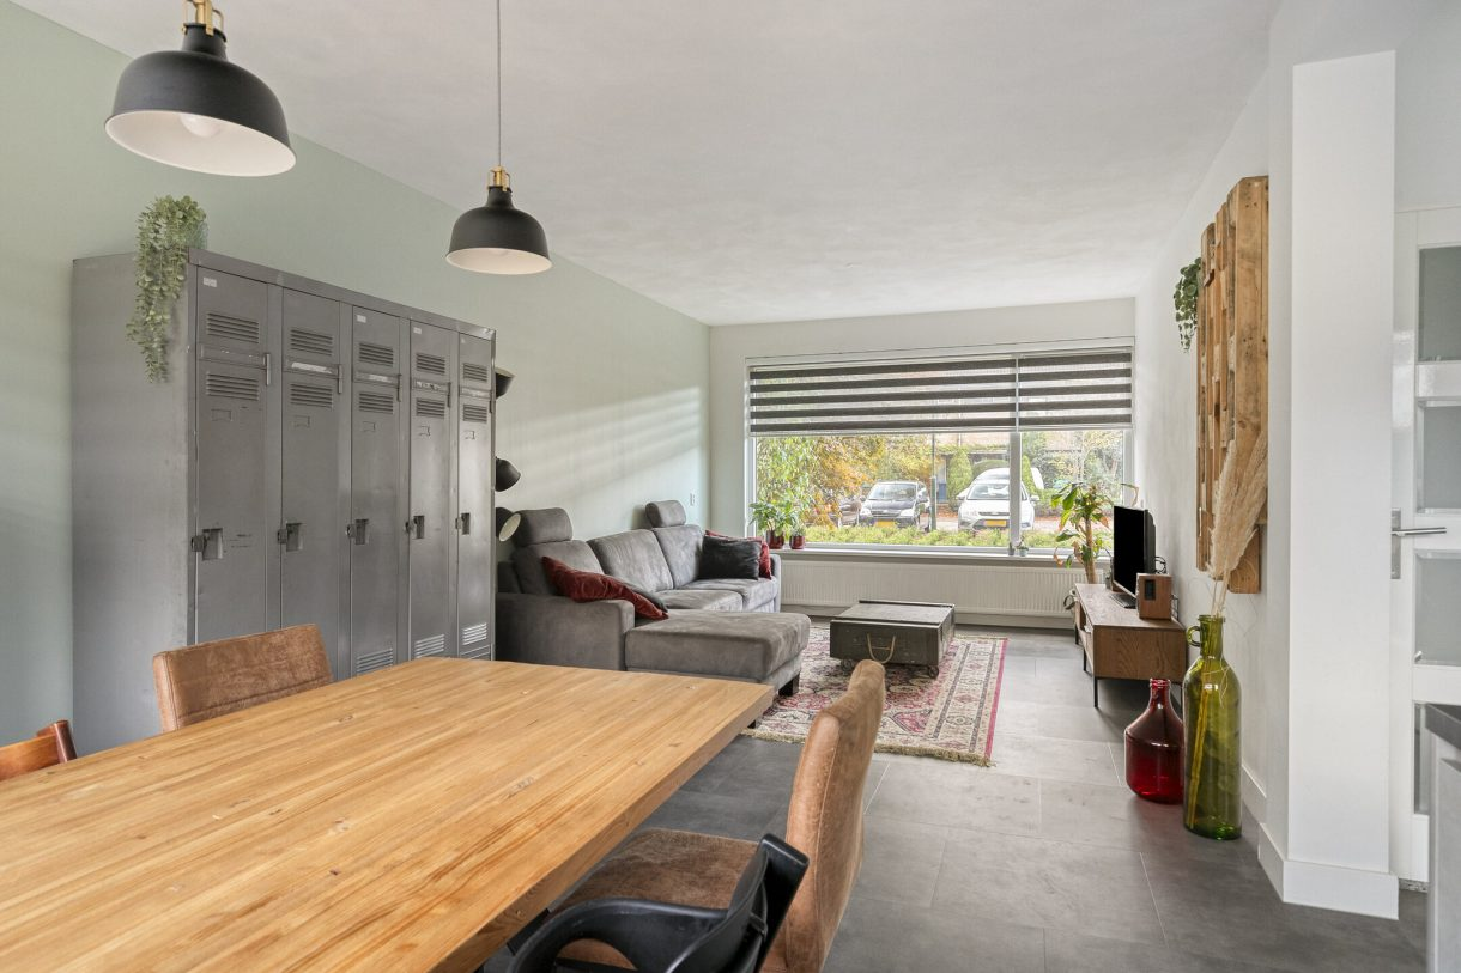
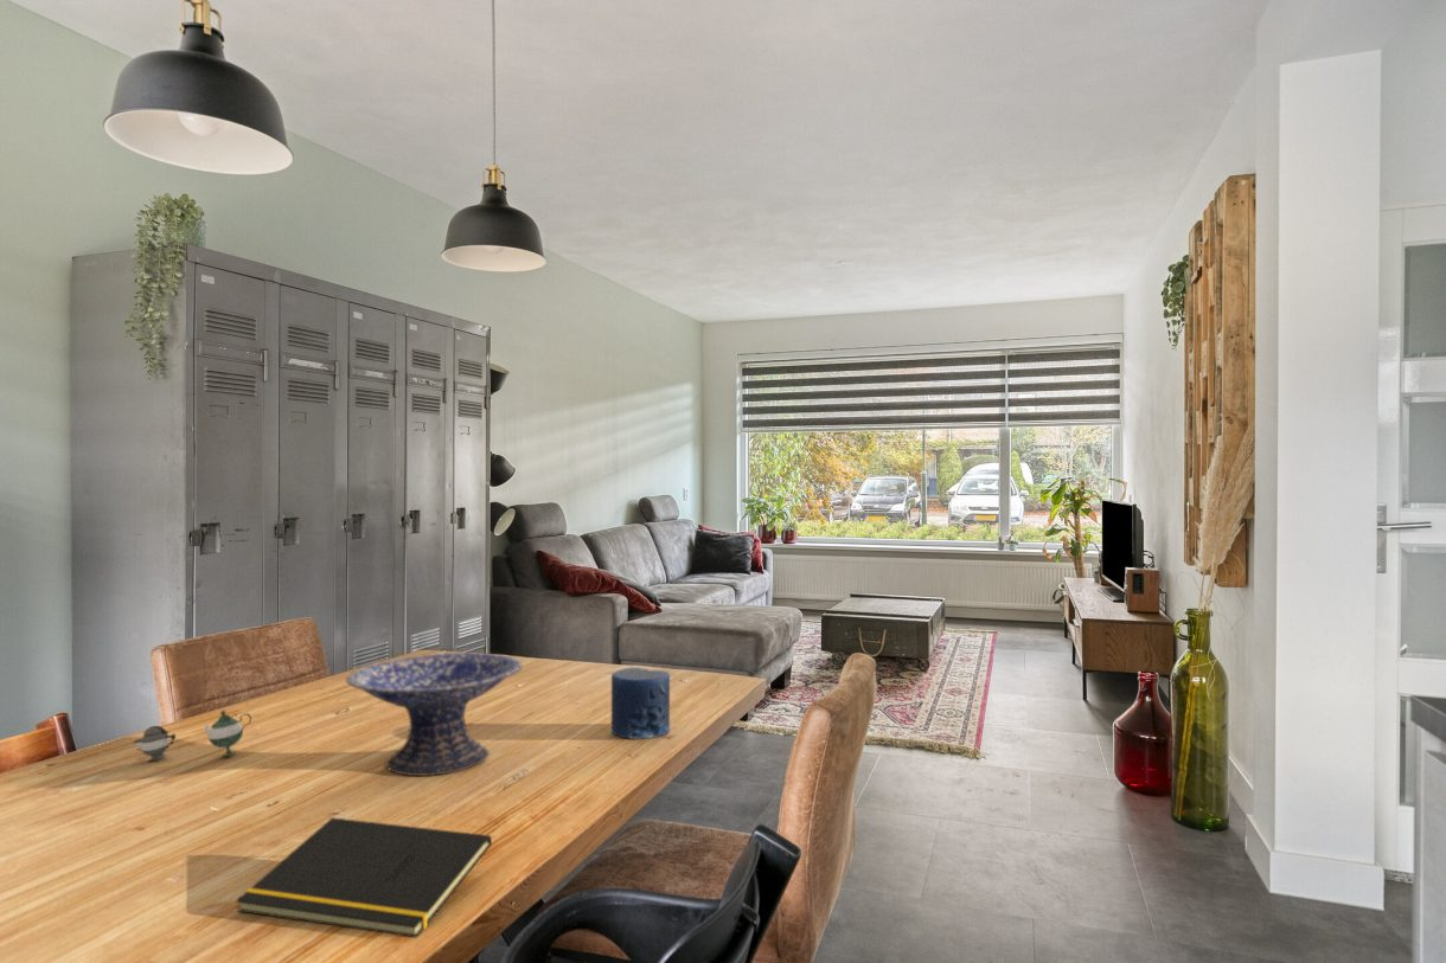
+ decorative bowl (436, 713)
+ teapot (205, 731)
+ candle (640, 701)
+ notepad (370, 871)
